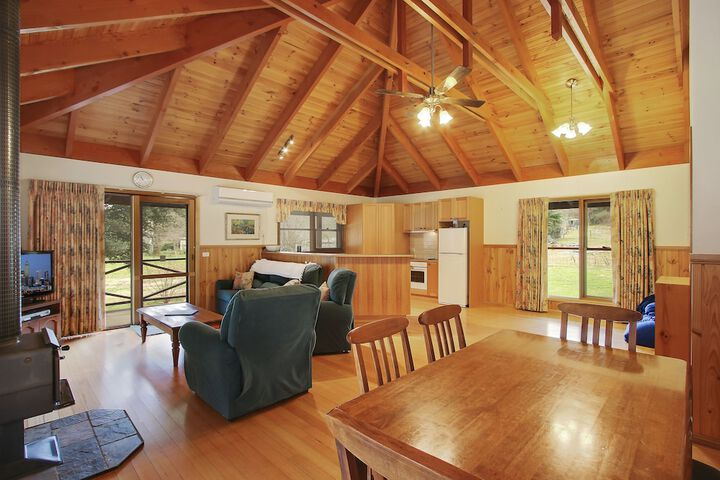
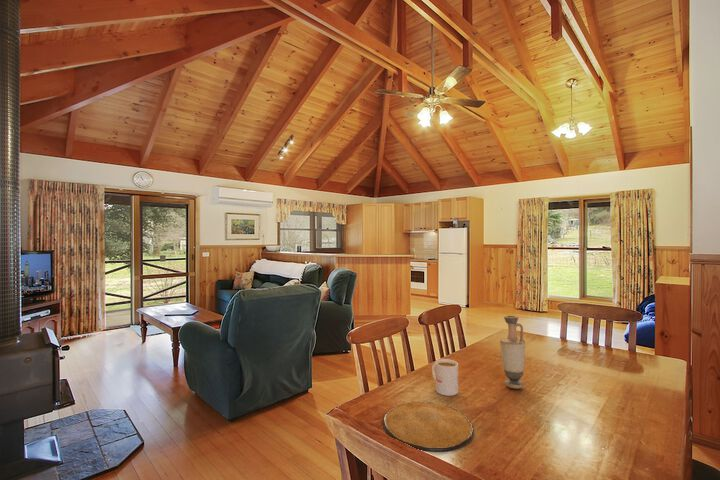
+ vase (512, 351)
+ mug (443, 375)
+ plate (427, 417)
